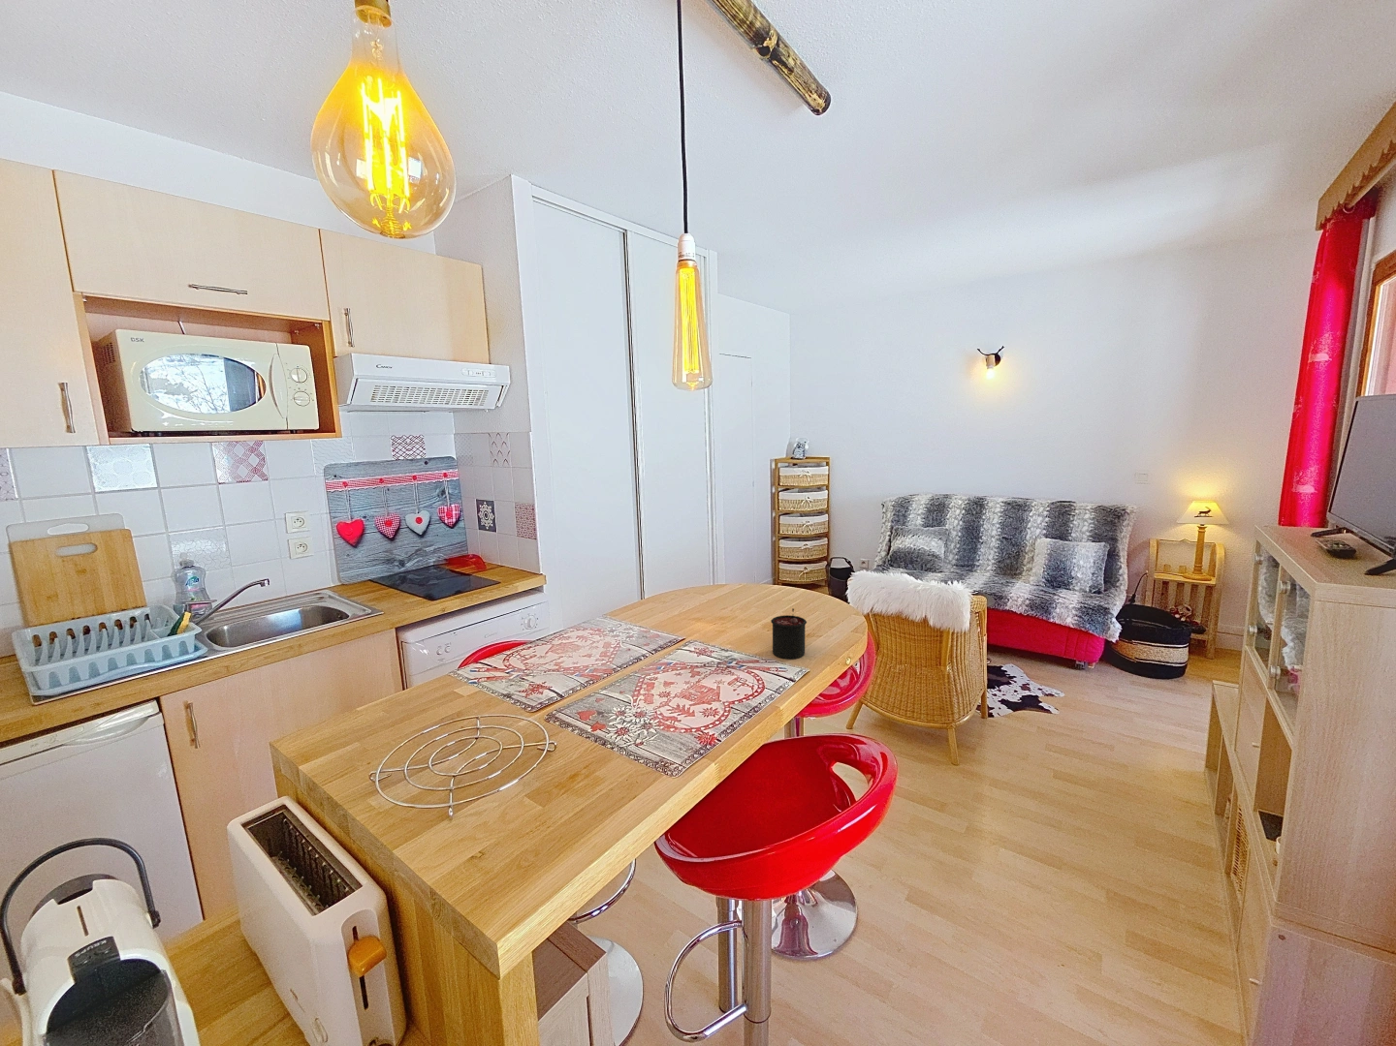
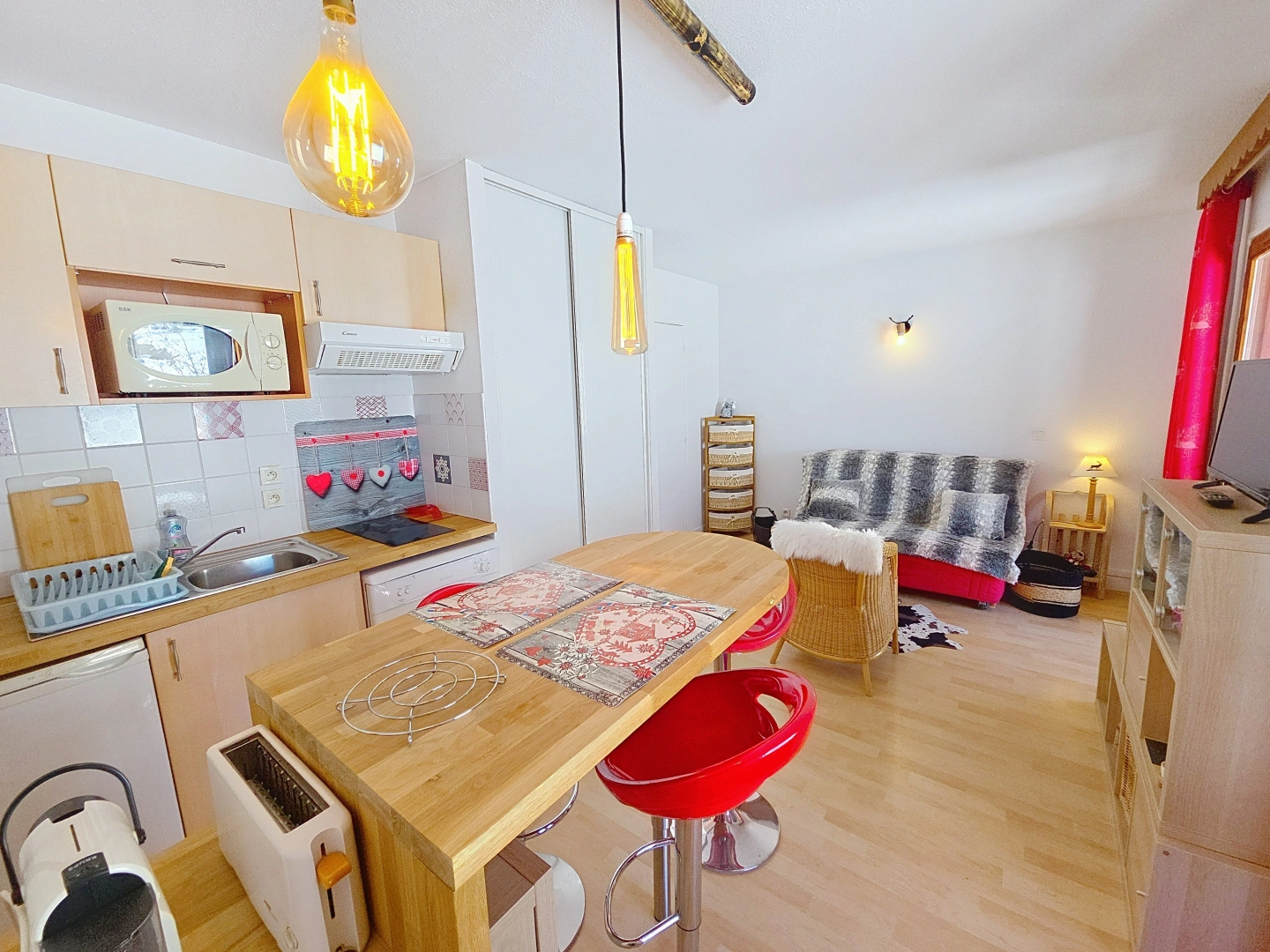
- candle (788, 628)
